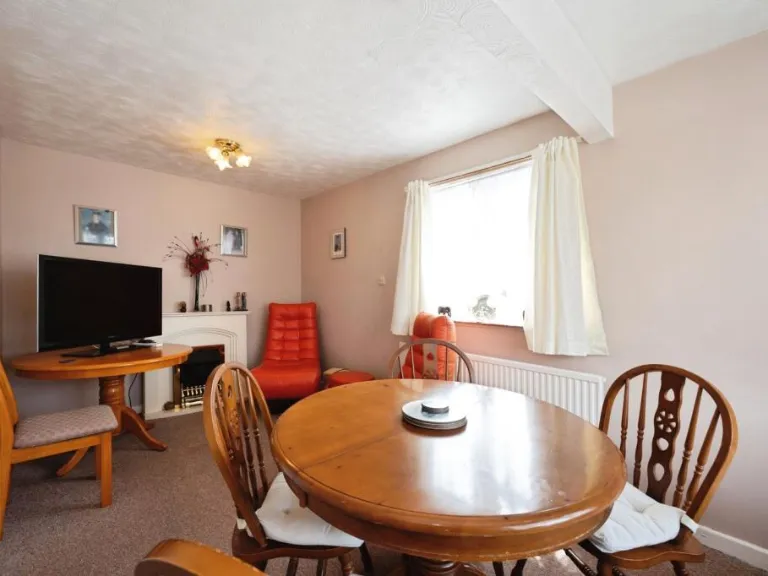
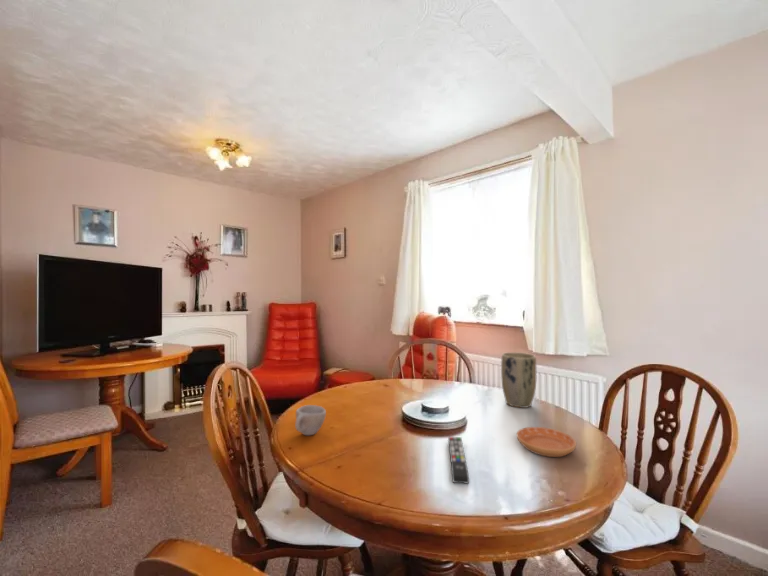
+ plant pot (518, 379)
+ saucer (545, 442)
+ remote control (457, 456)
+ cup (308, 422)
